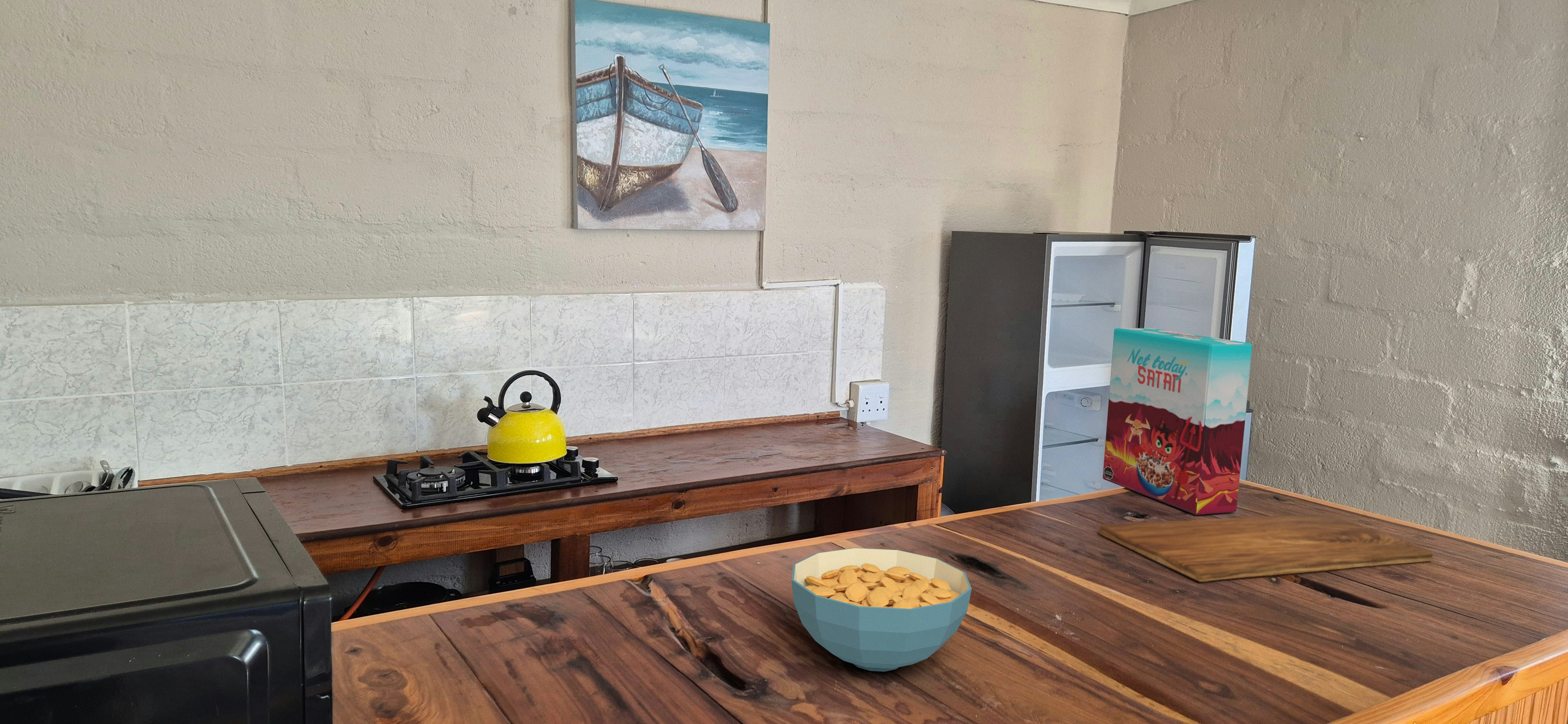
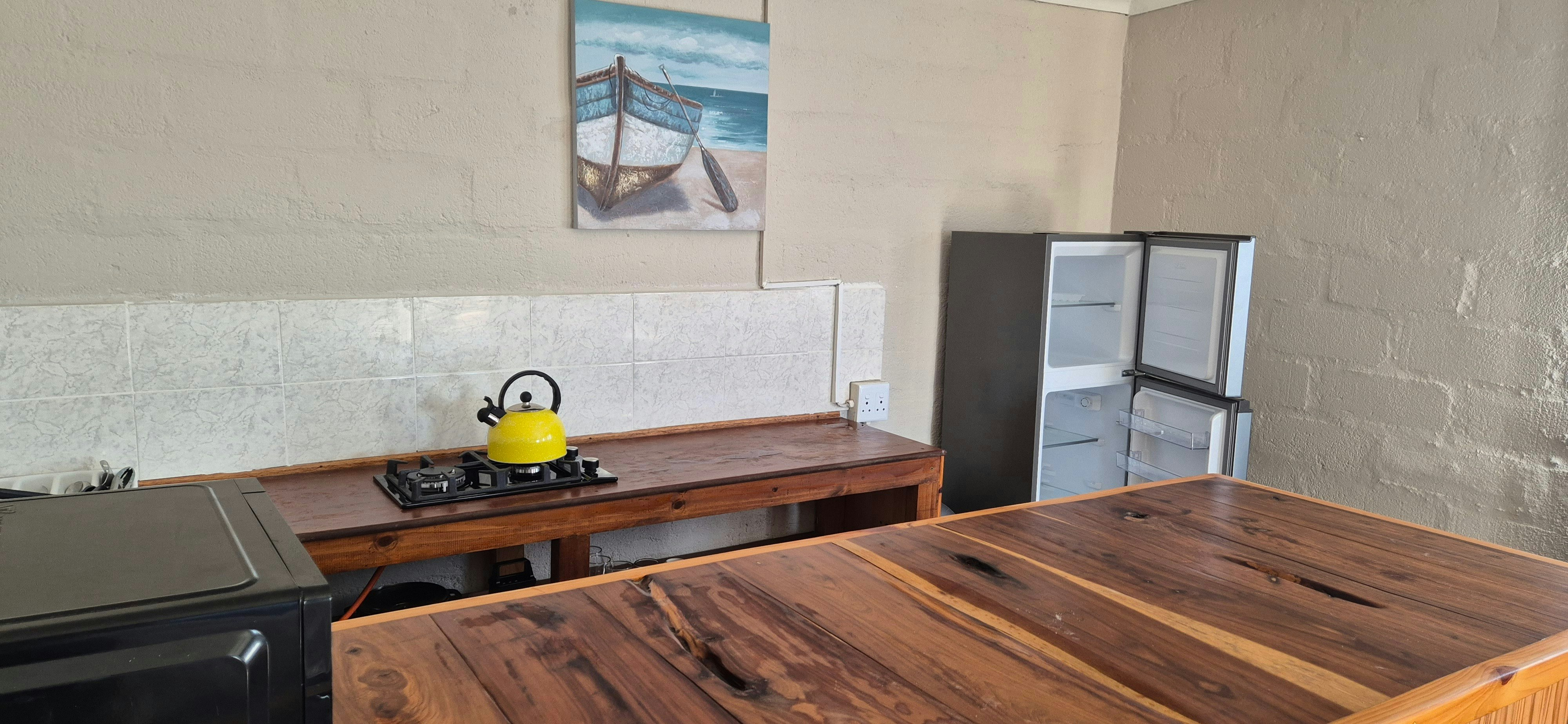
- cereal bowl (878, 618)
- cereal box (1172, 416)
- cutting board (1265, 543)
